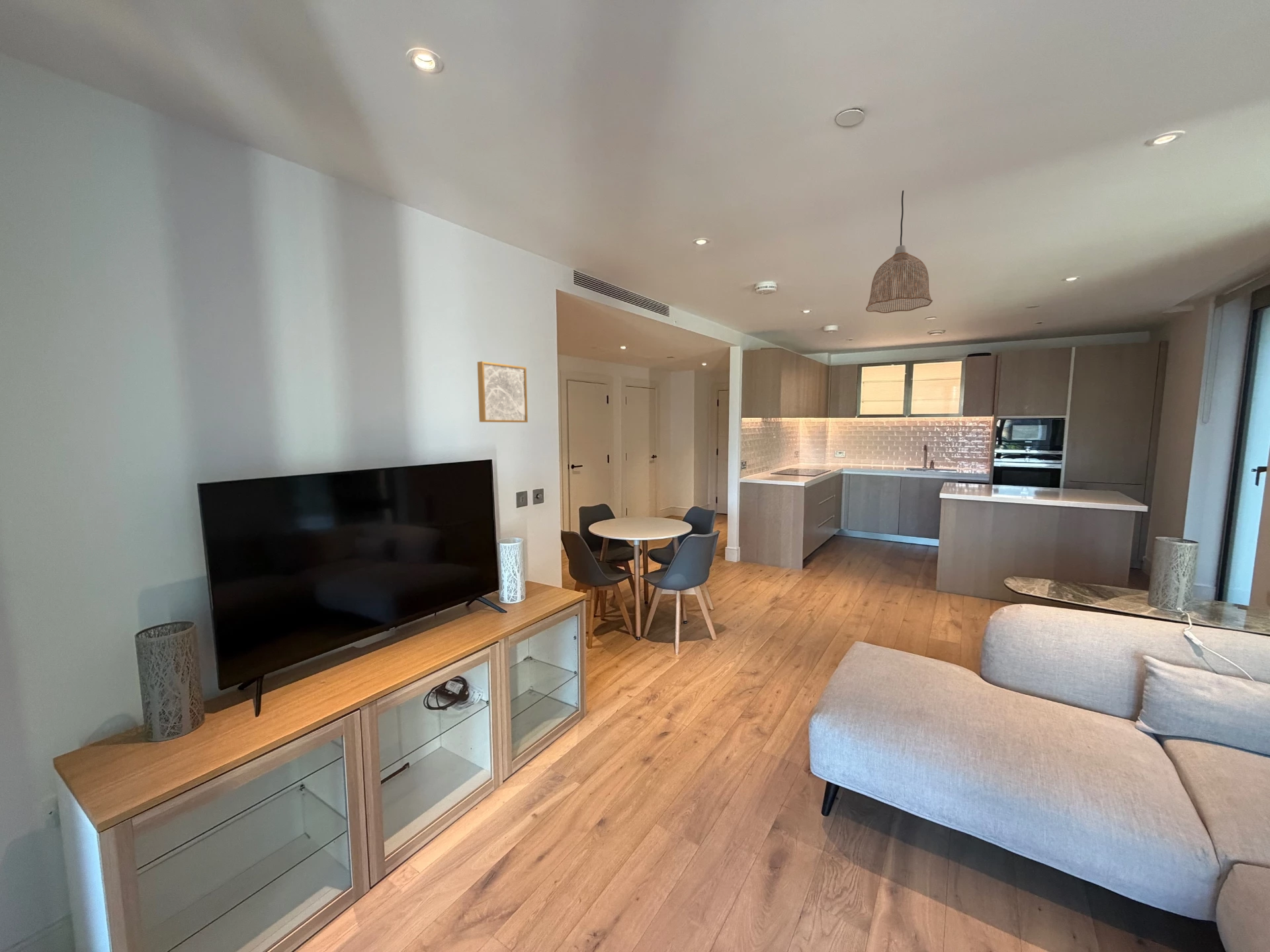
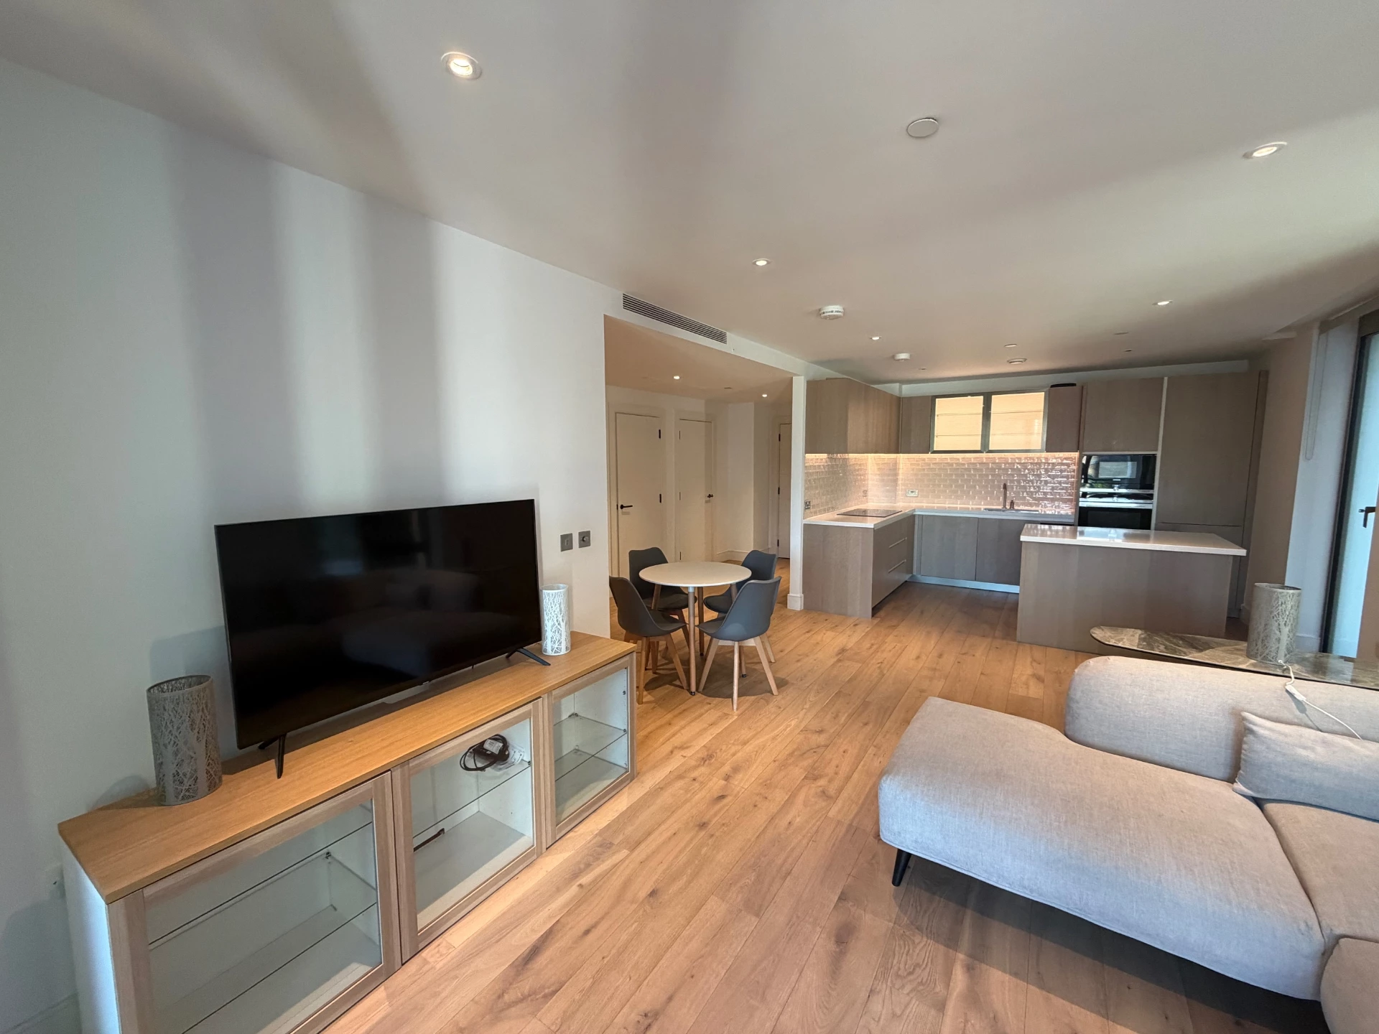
- wall art (503, 393)
- pendant lamp (900, 249)
